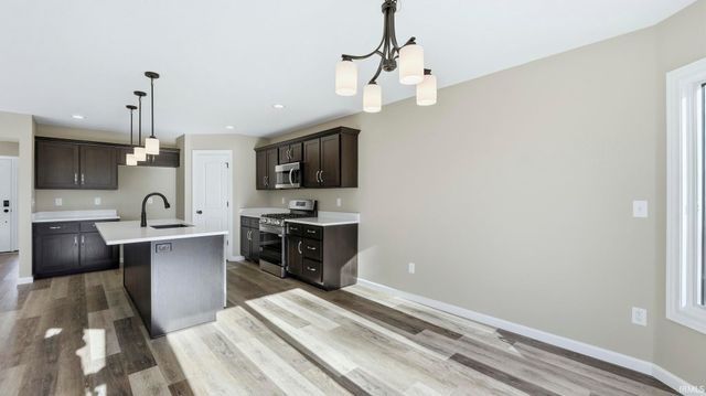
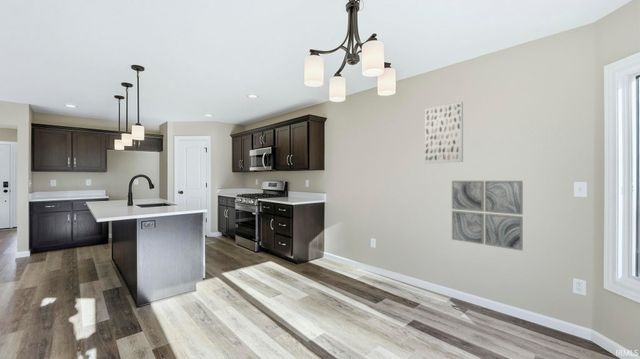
+ wall art (442, 134)
+ wall art (483, 213)
